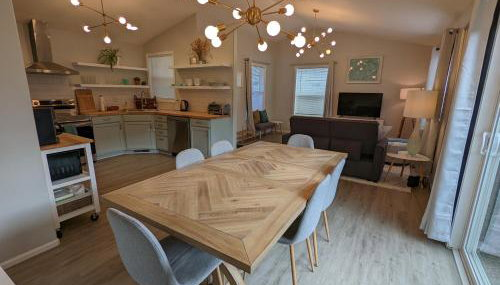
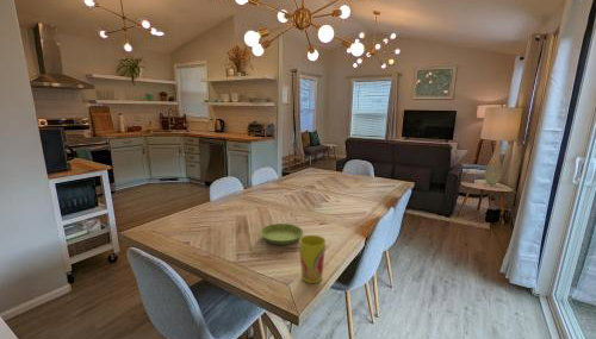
+ cup (311, 258)
+ saucer (281, 234)
